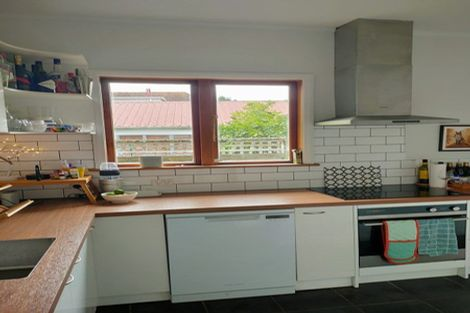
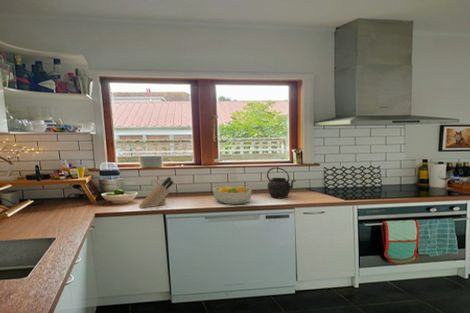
+ knife block (156, 191)
+ kettle (281, 182)
+ fruit bowl (232, 192)
